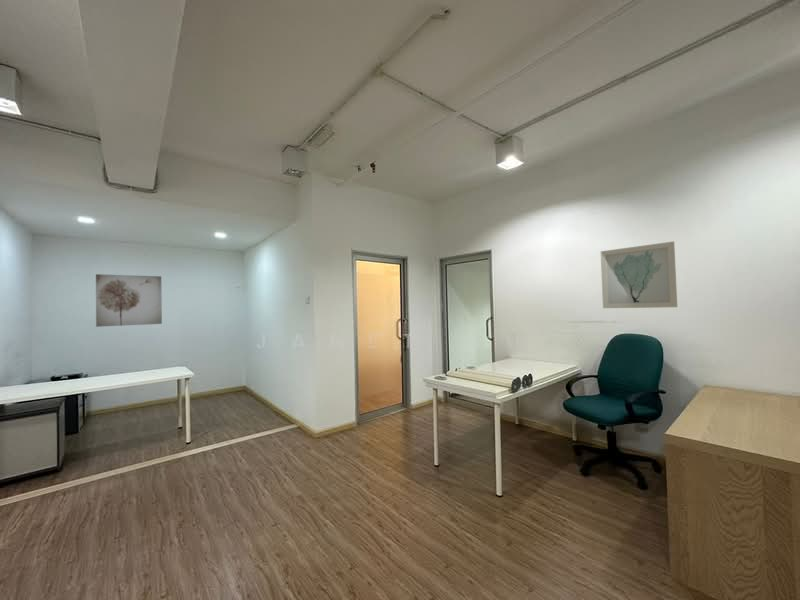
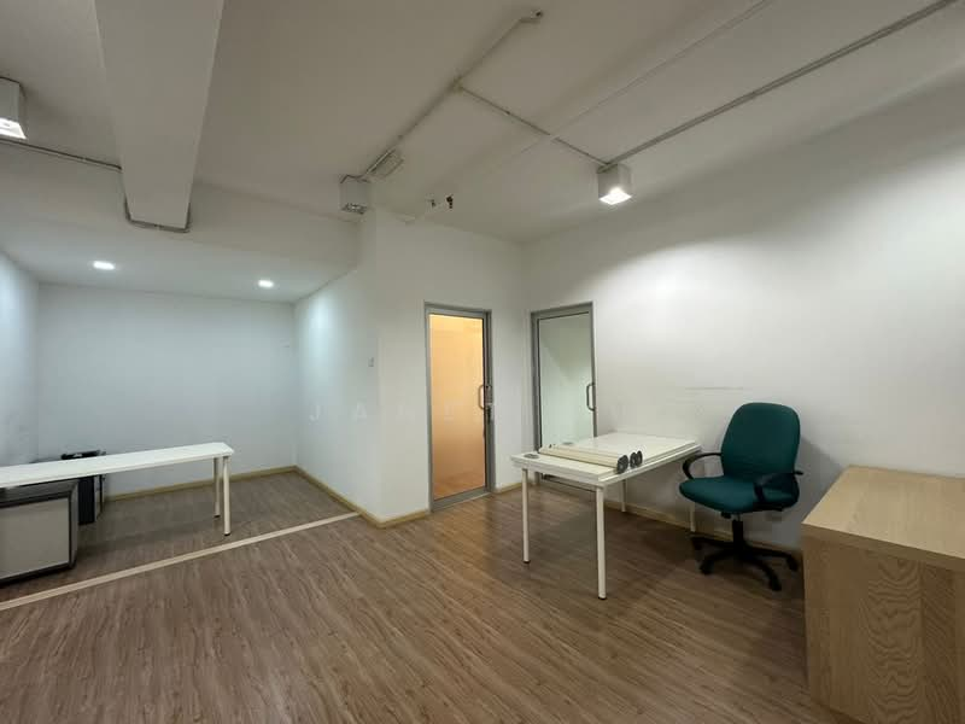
- wall art (636, 277)
- wall art (130, 300)
